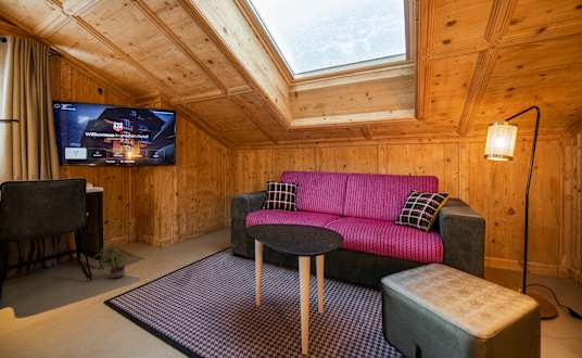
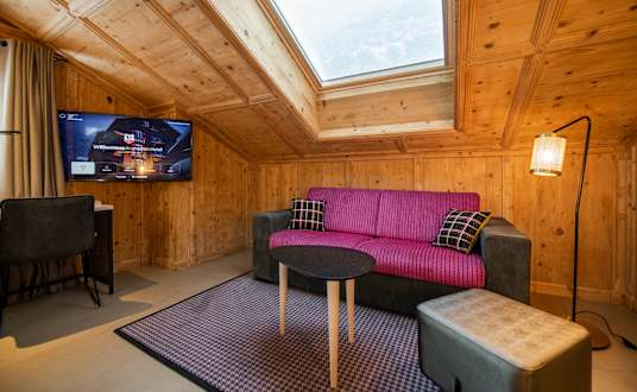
- potted plant (114, 258)
